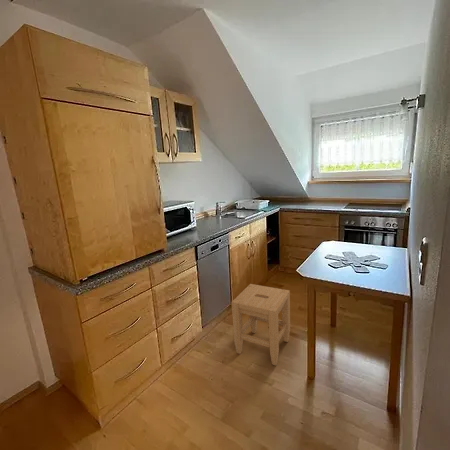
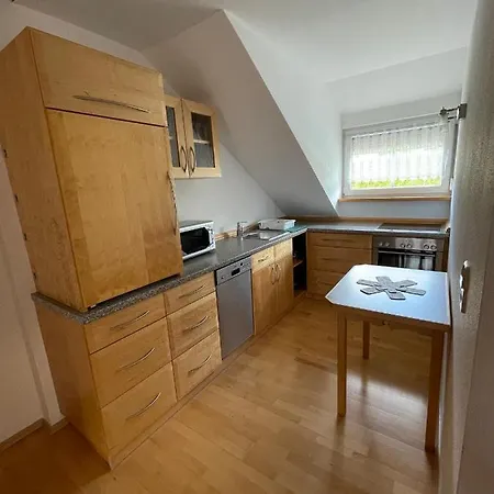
- stool (262, 321)
